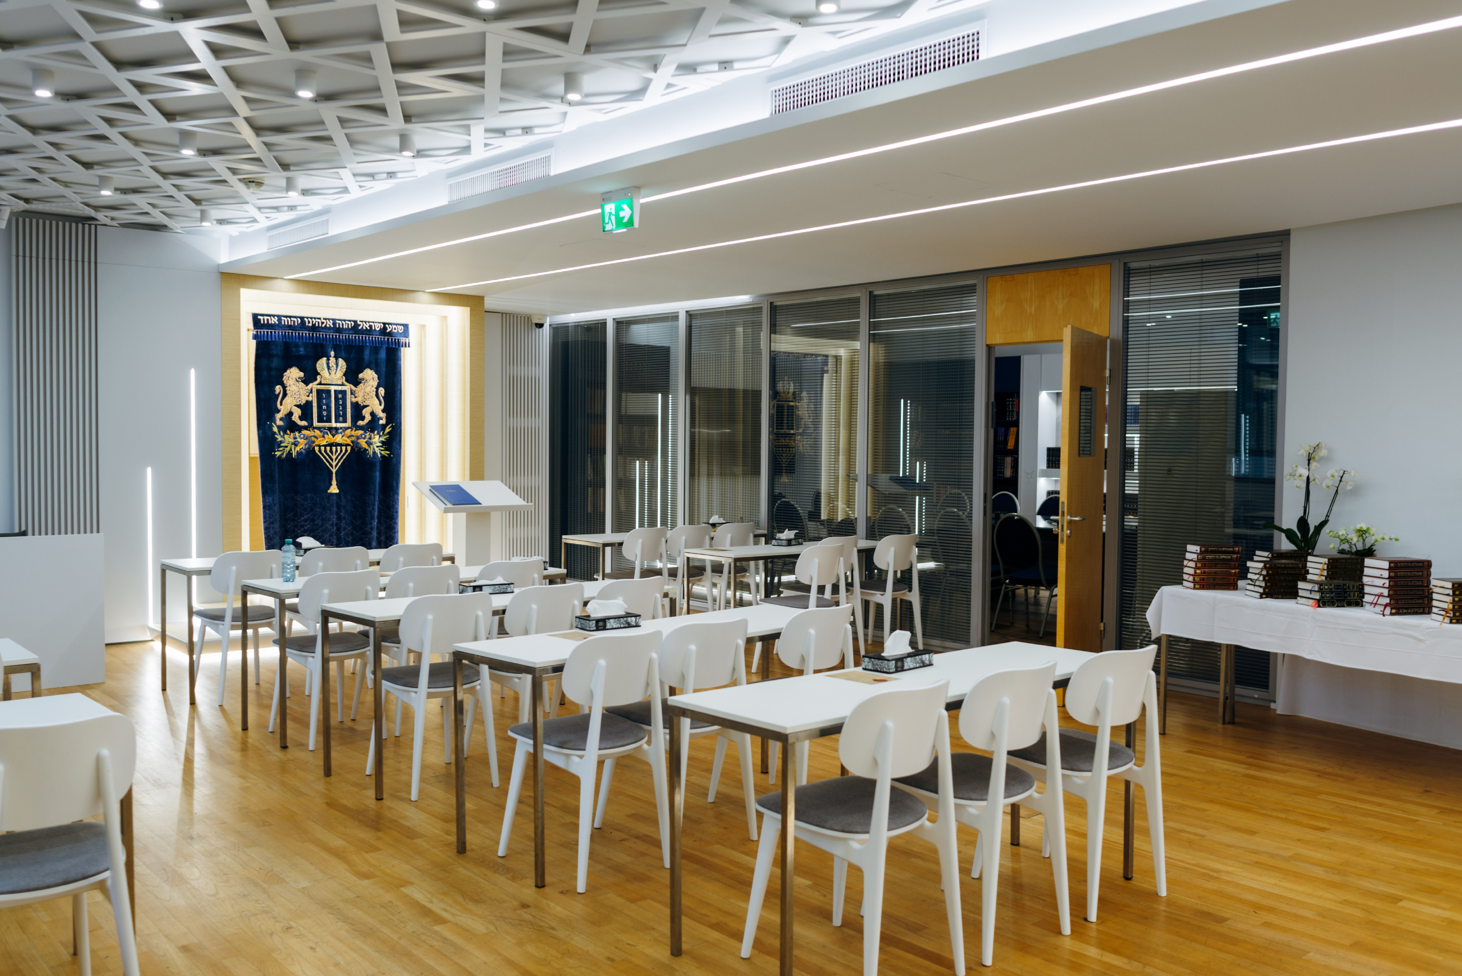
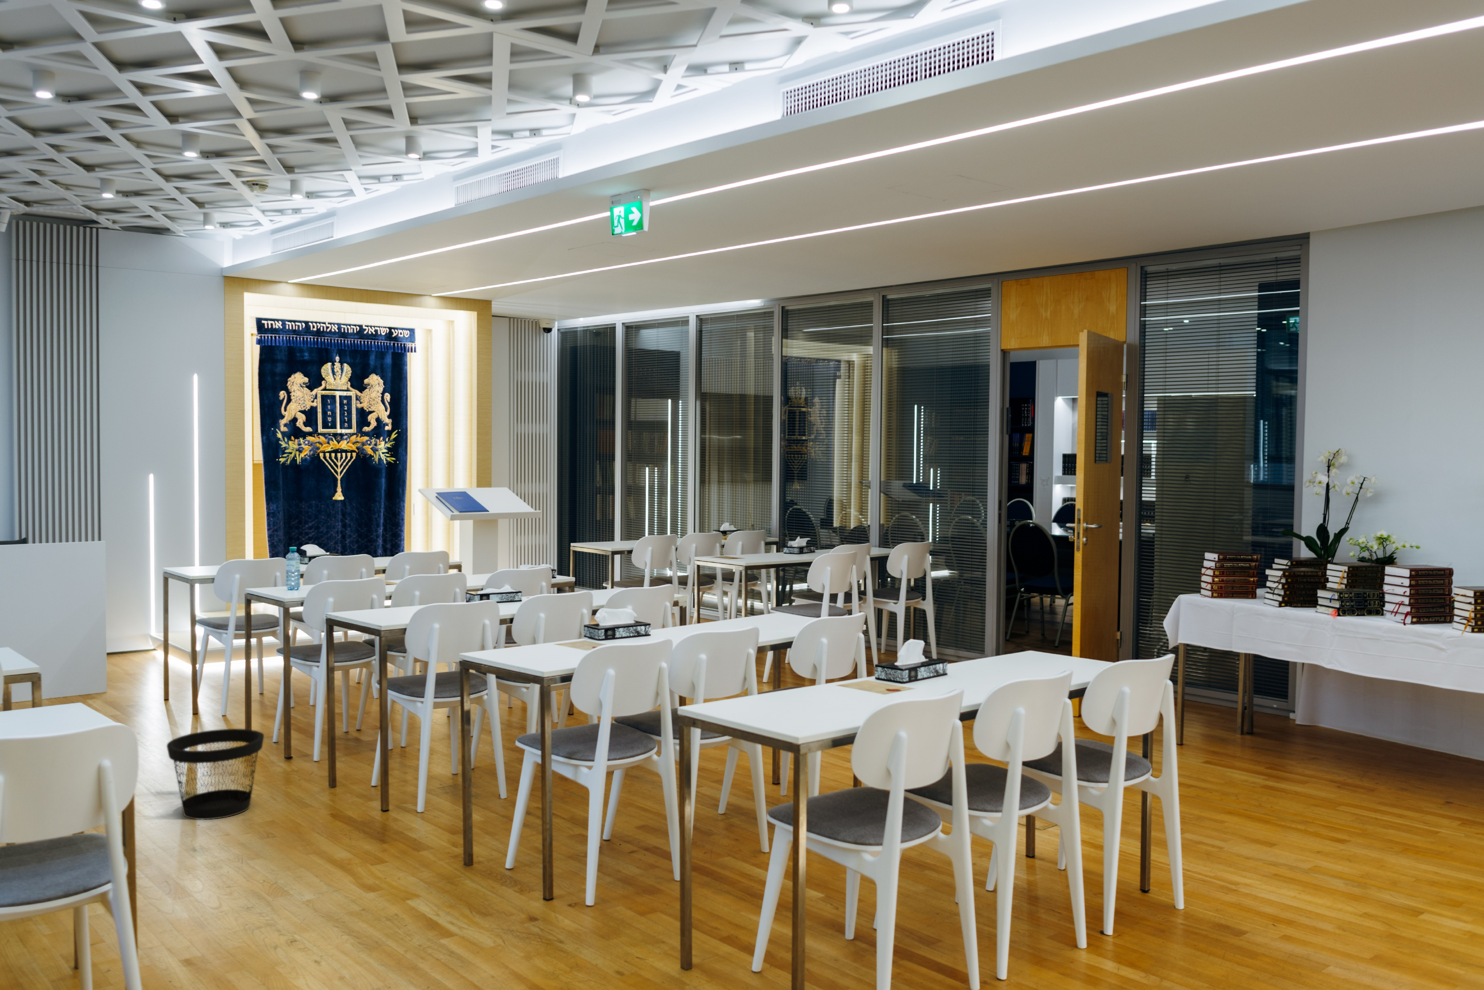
+ wastebasket (217, 775)
